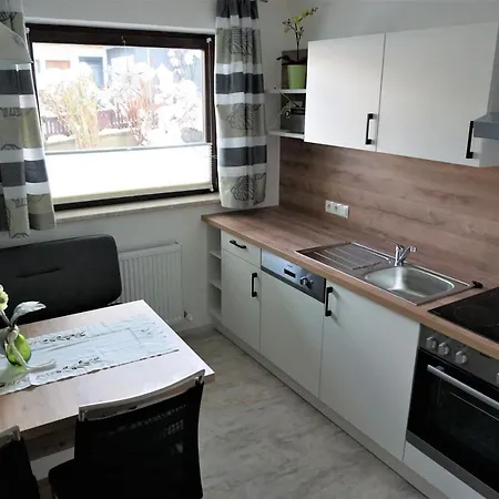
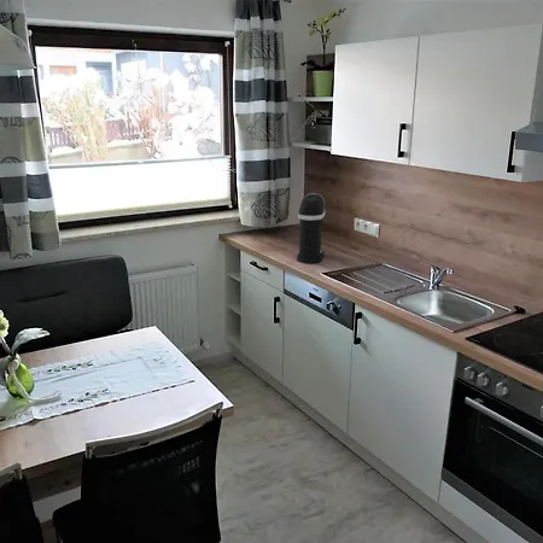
+ coffee maker (311, 226)
